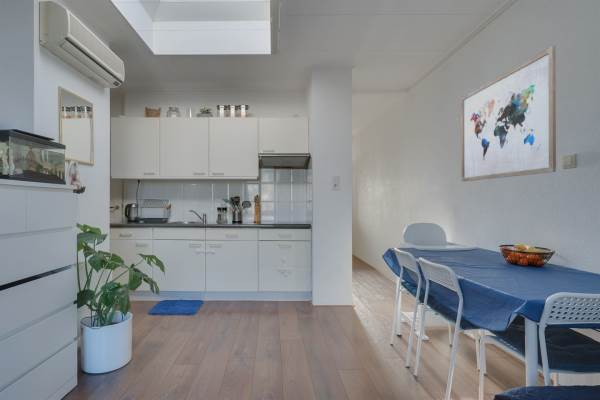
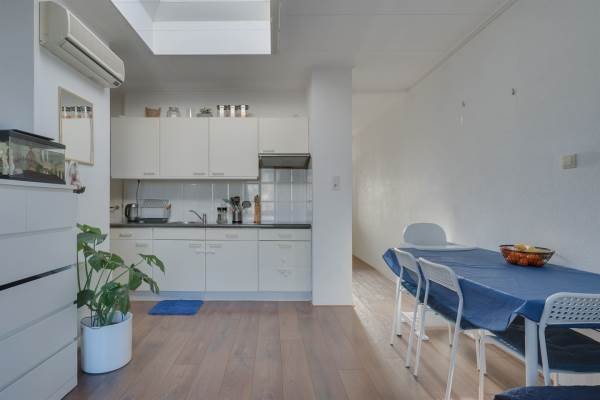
- wall art (499, 127)
